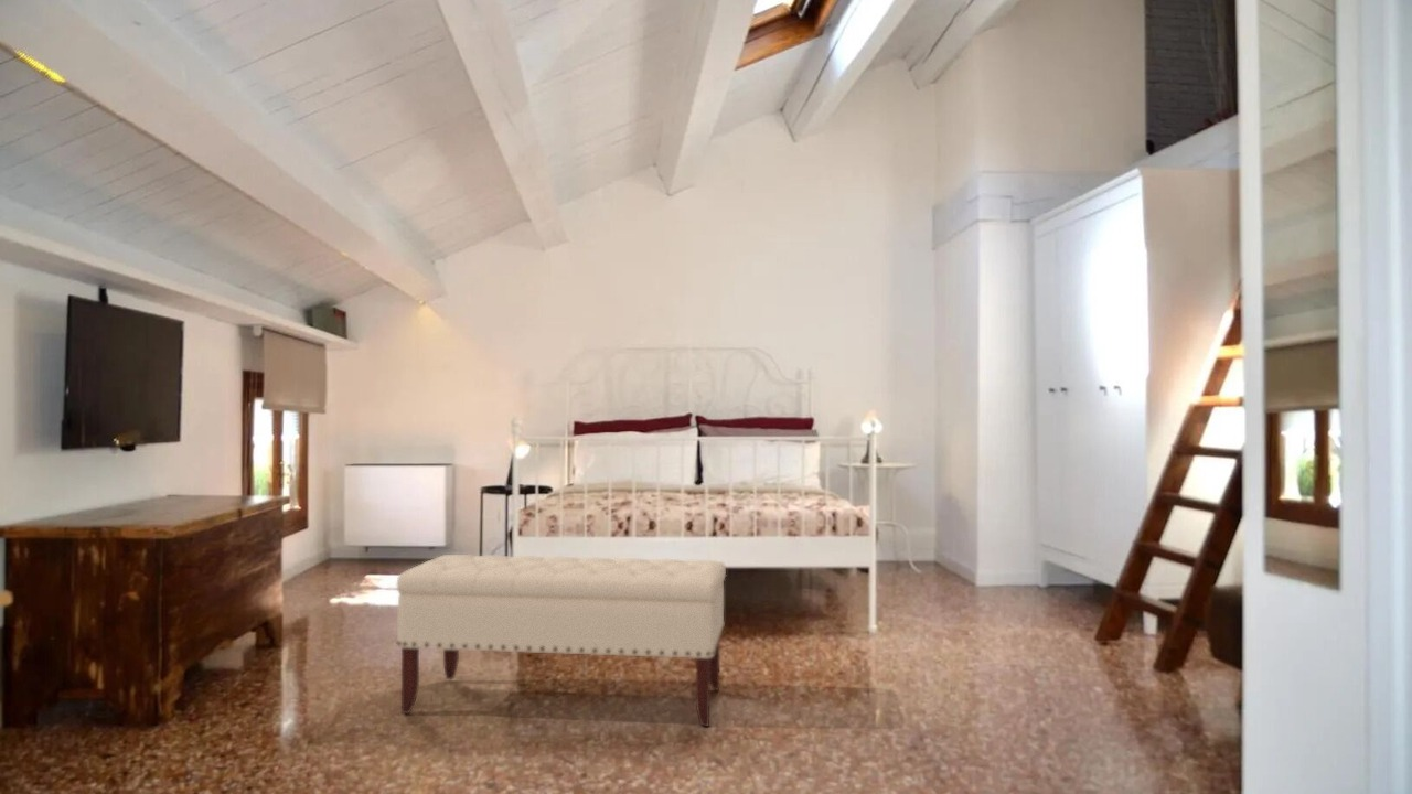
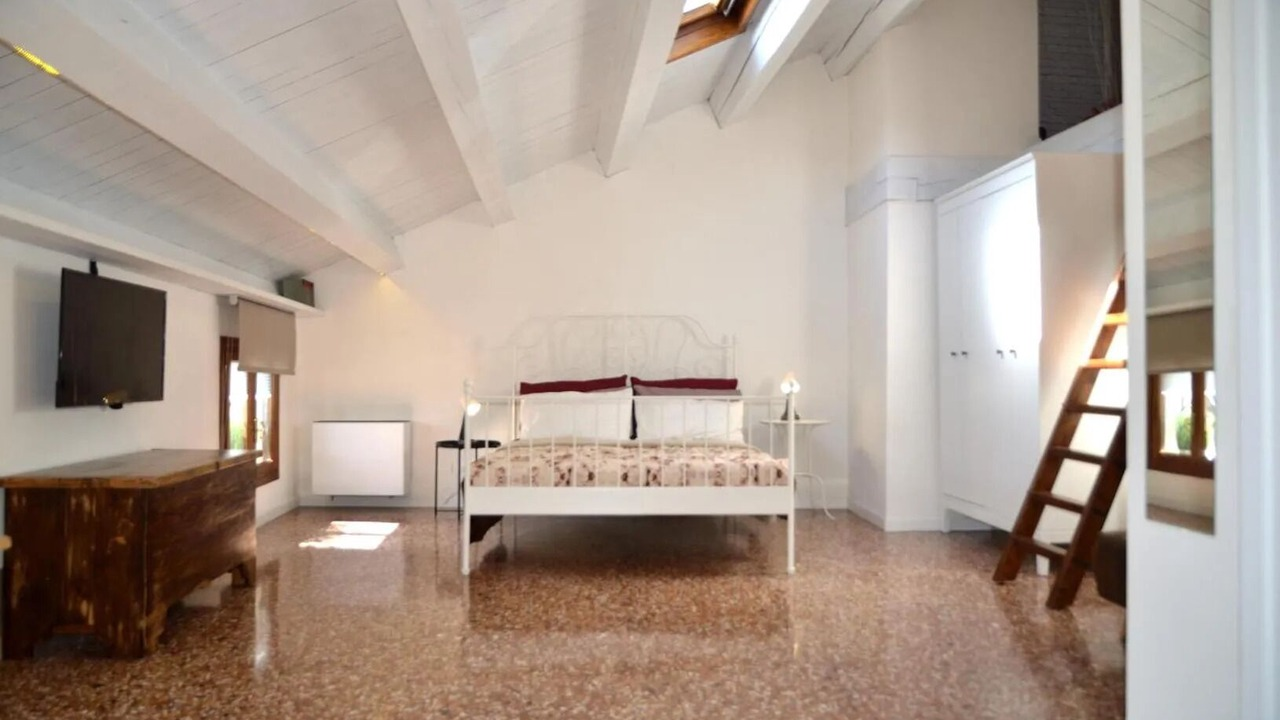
- bench (567, 632)
